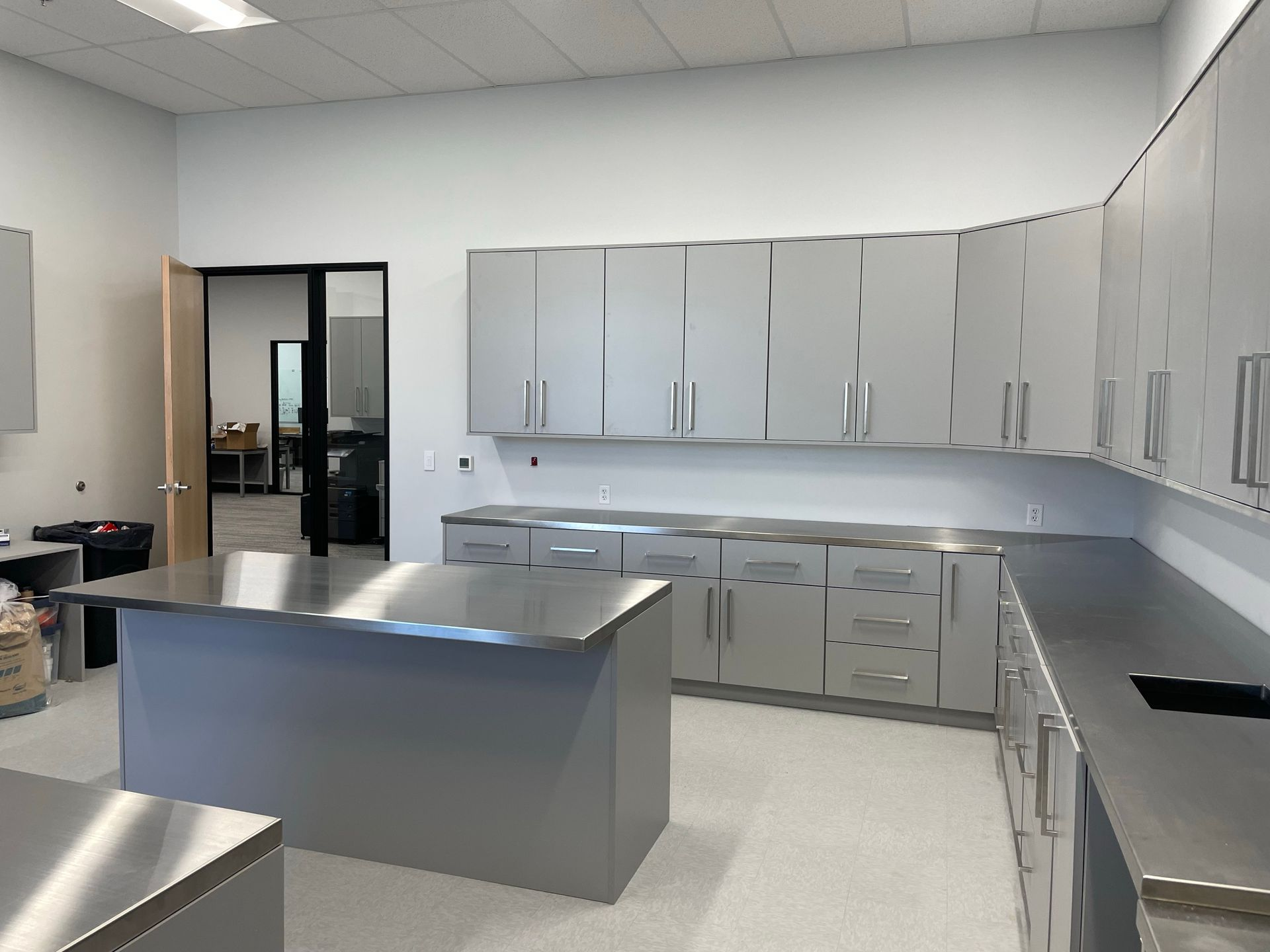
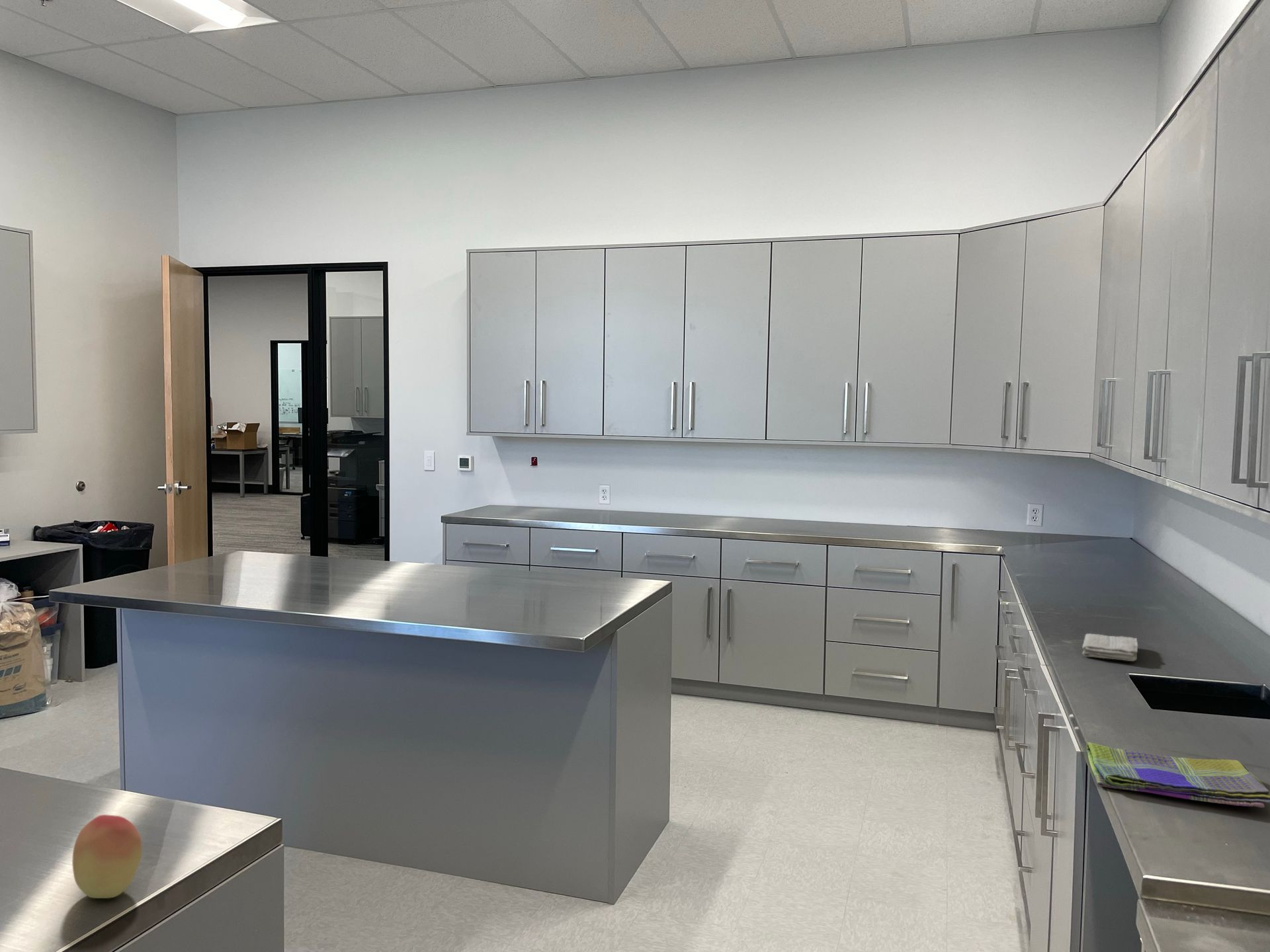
+ washcloth (1110, 645)
+ fruit (106, 853)
+ dish towel (1173, 772)
